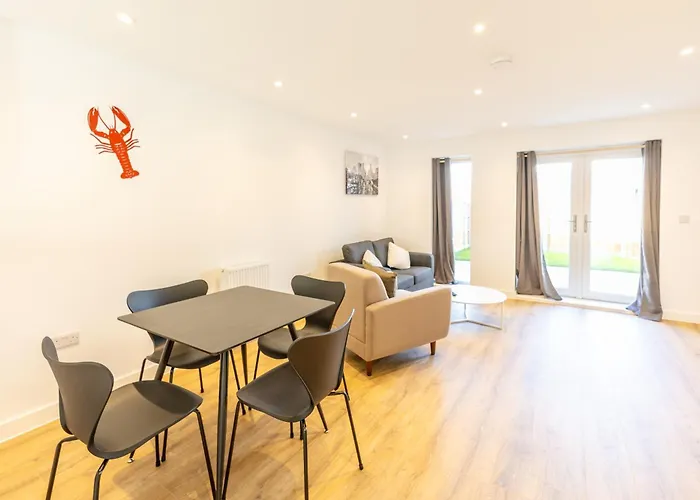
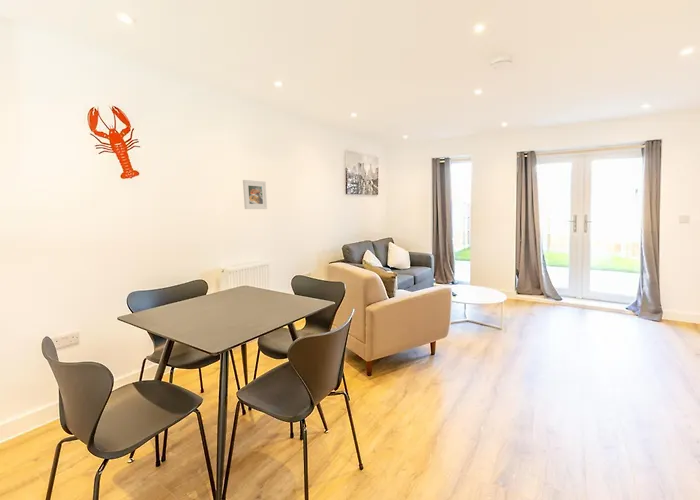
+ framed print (255, 195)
